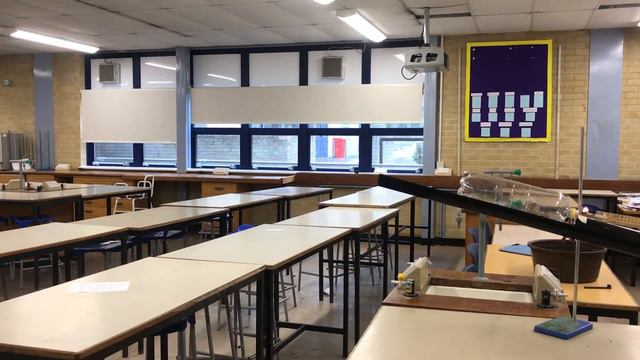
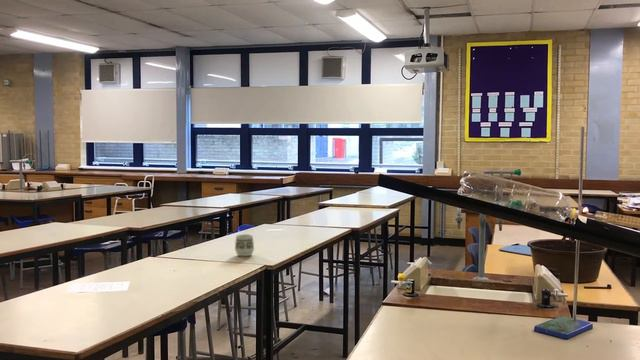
+ cup (244, 245)
